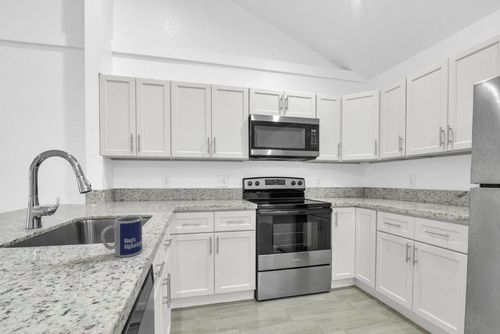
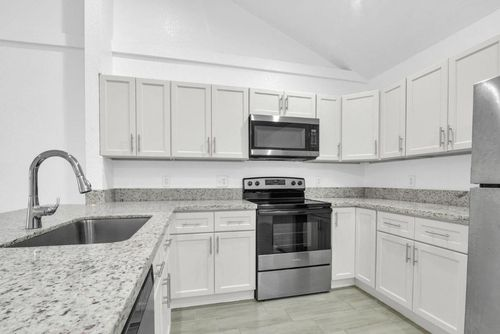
- mug (122, 236)
